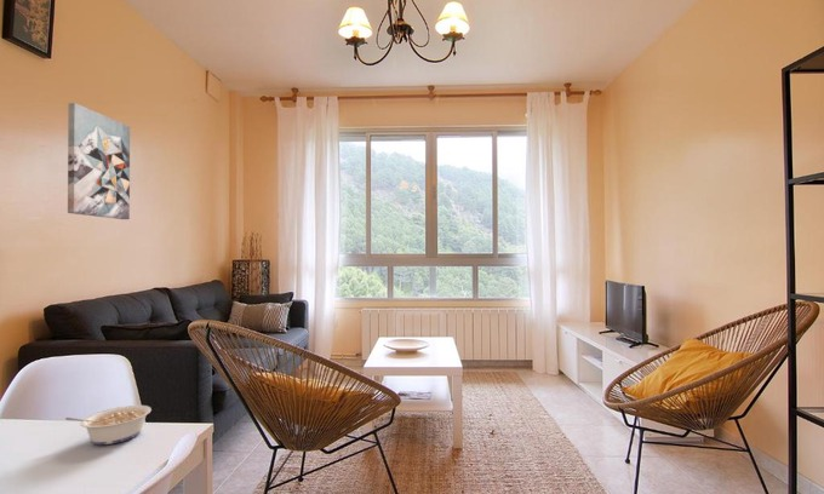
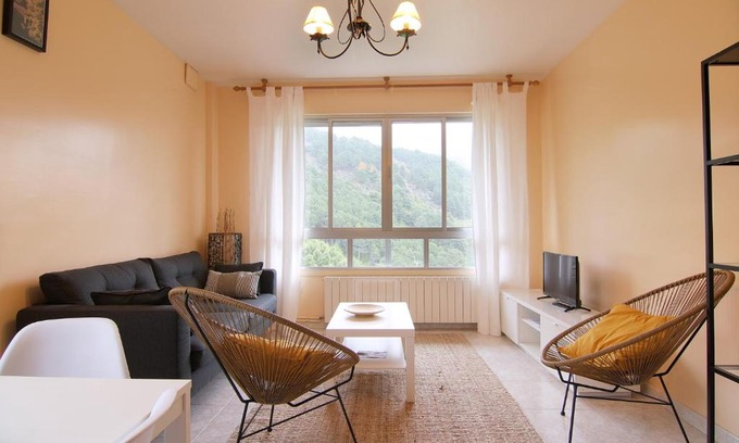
- legume (114, 424)
- wall art (101, 166)
